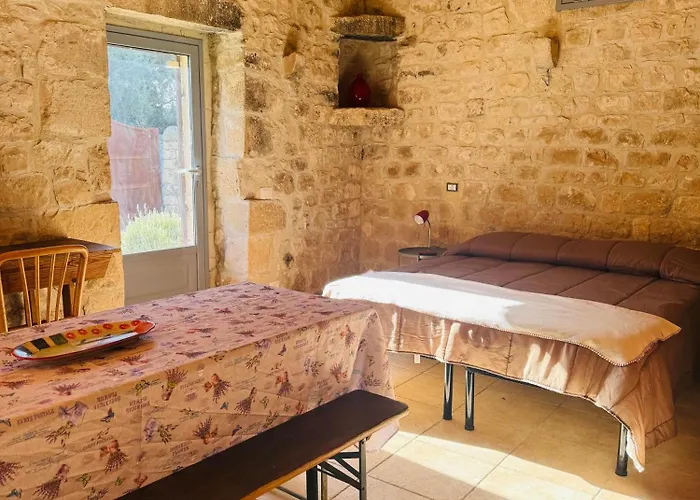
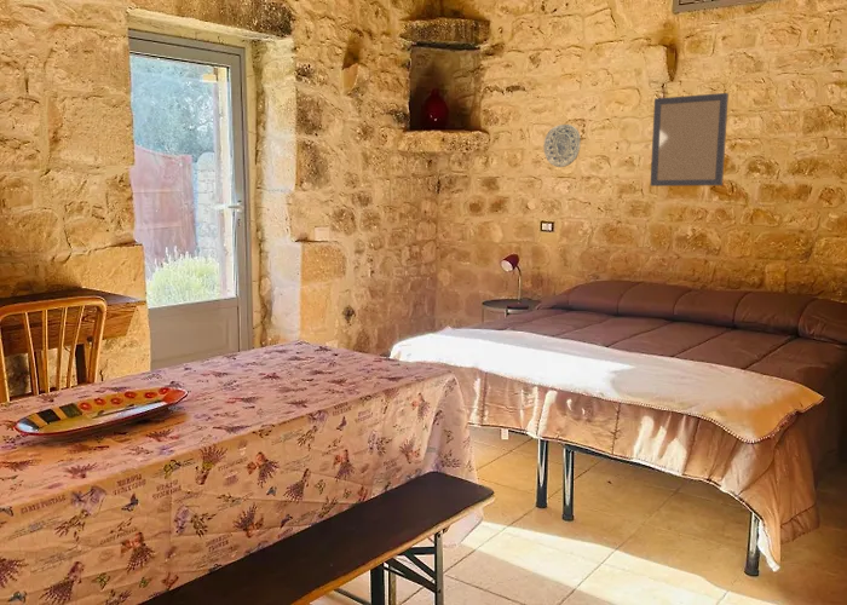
+ home mirror (687, 140)
+ decorative plate (561, 145)
